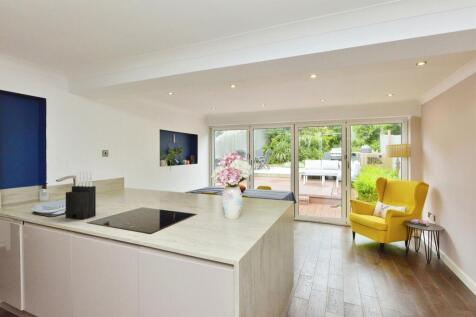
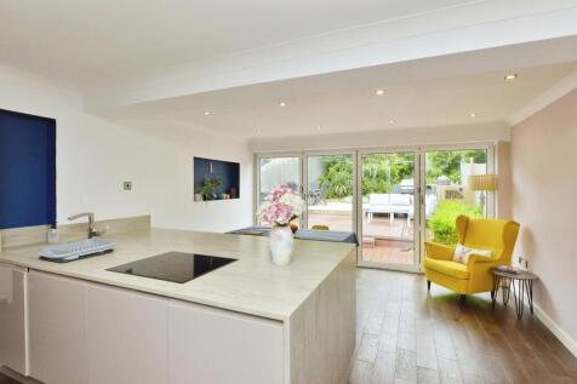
- knife block (79, 194)
